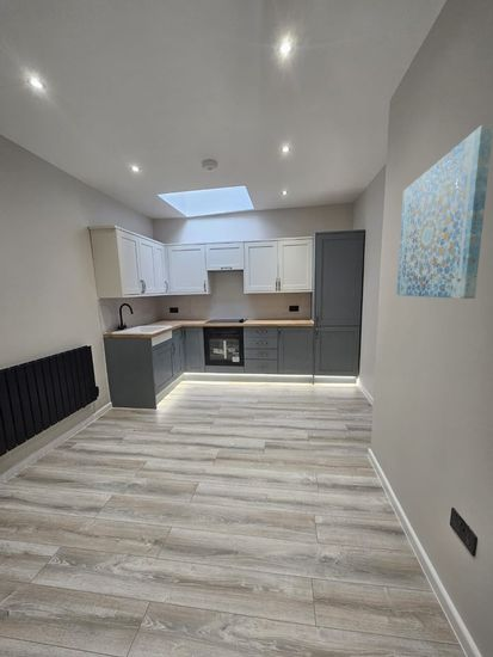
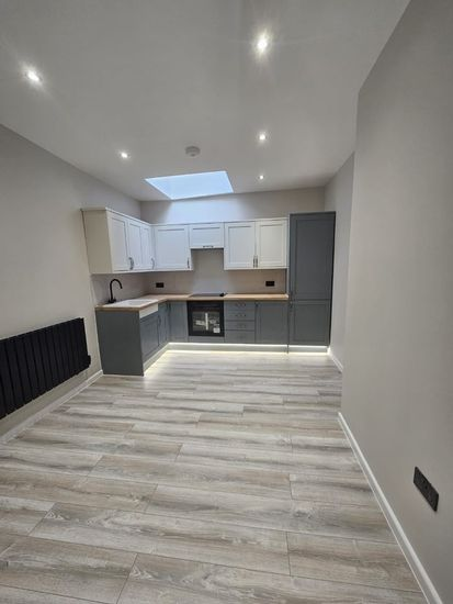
- wall art (431, 233)
